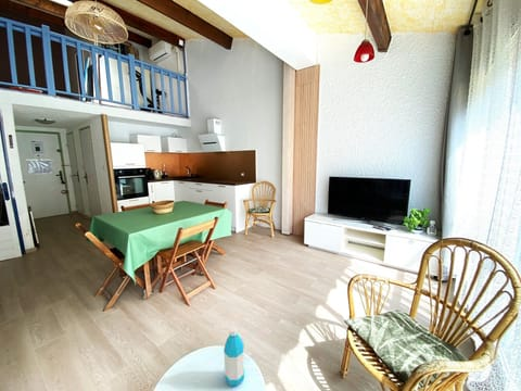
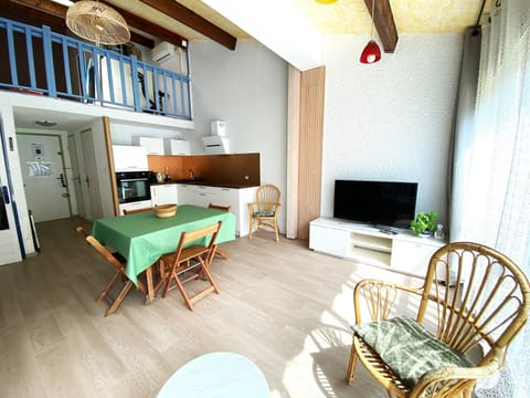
- water bottle (233, 354)
